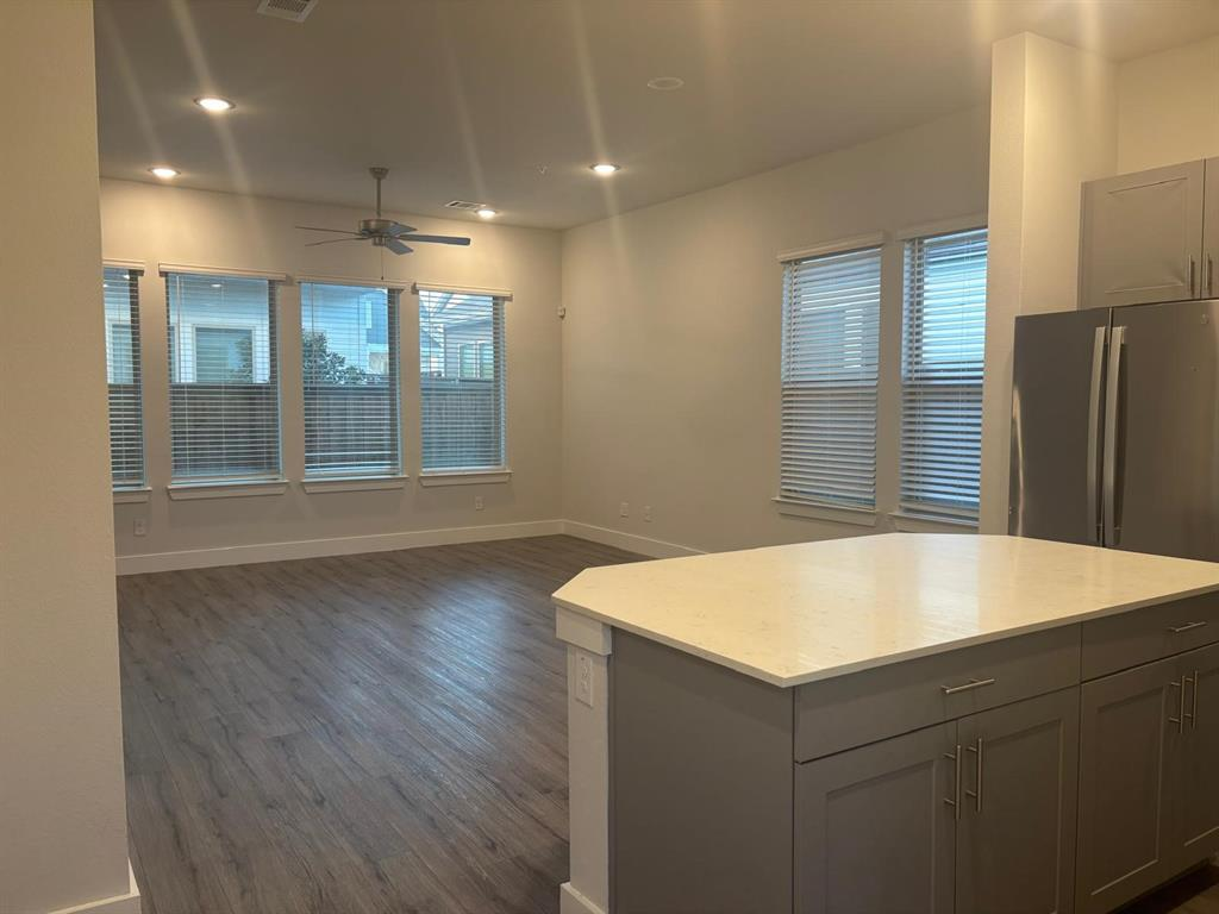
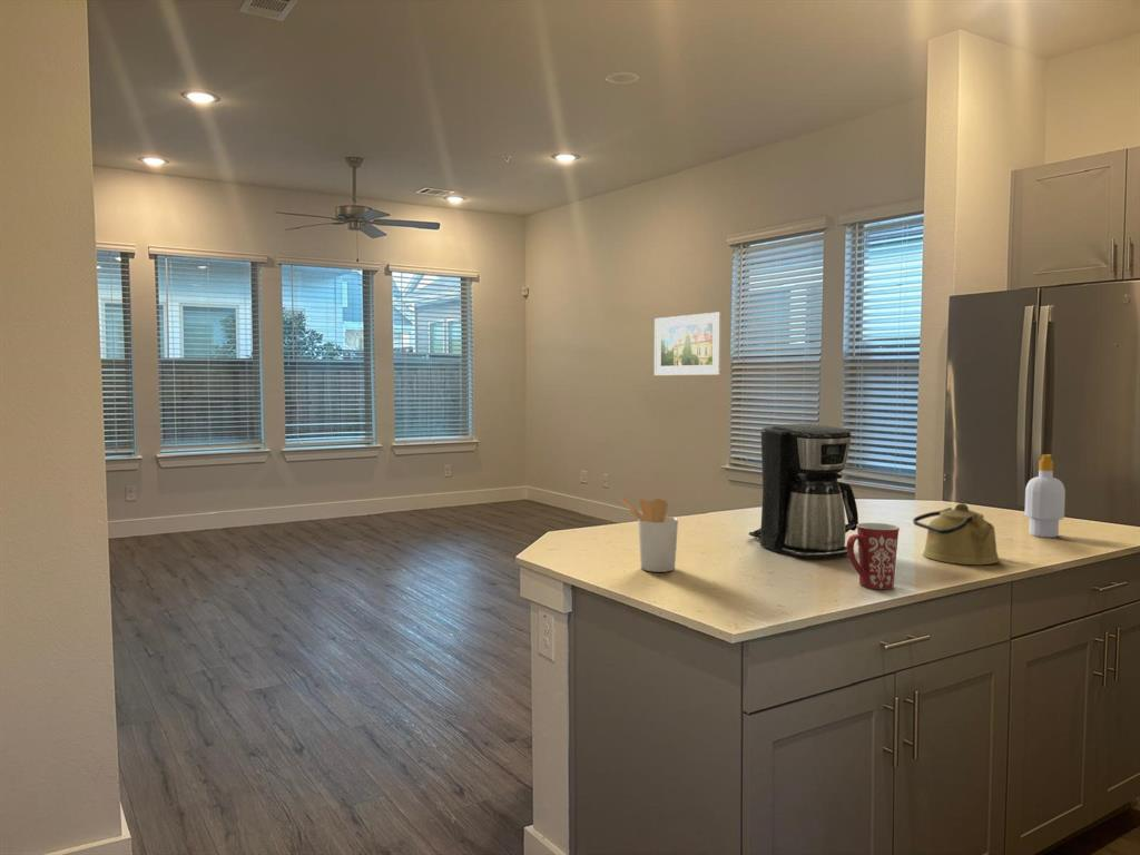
+ kettle (964, 531)
+ coffee maker (806, 485)
+ mug (871, 556)
+ utensil holder (647, 531)
+ soap bottle (1044, 495)
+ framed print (686, 345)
